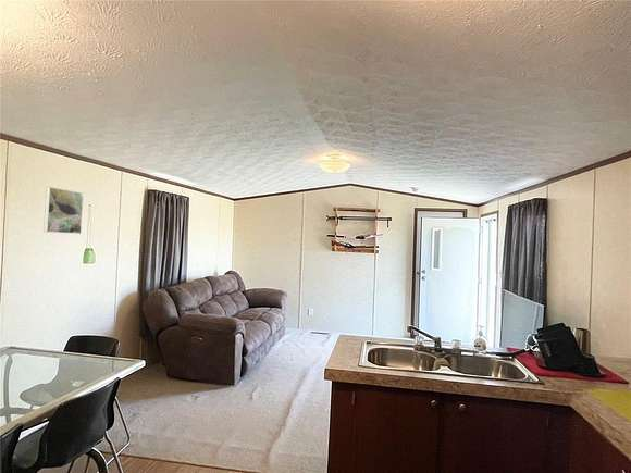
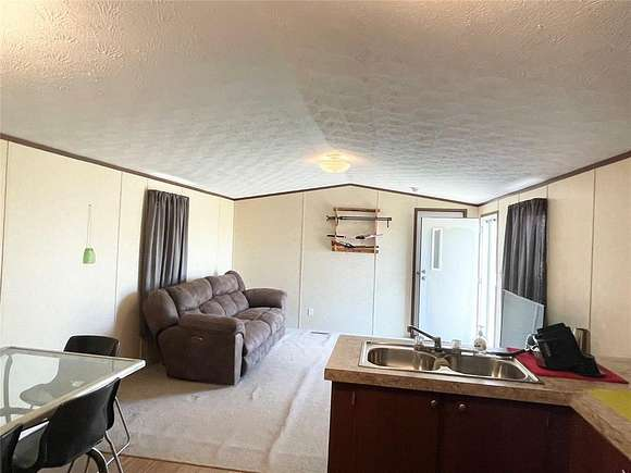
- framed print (64, 211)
